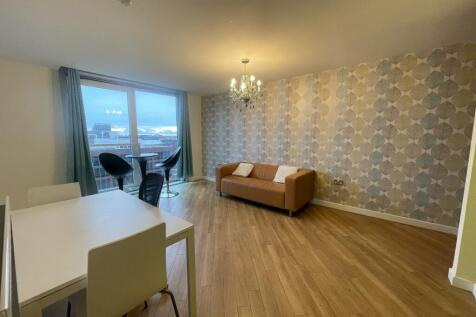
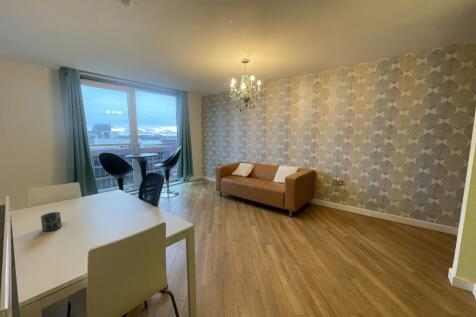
+ cup (51, 222)
